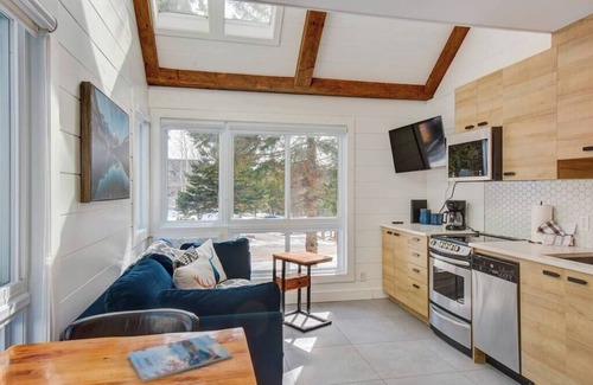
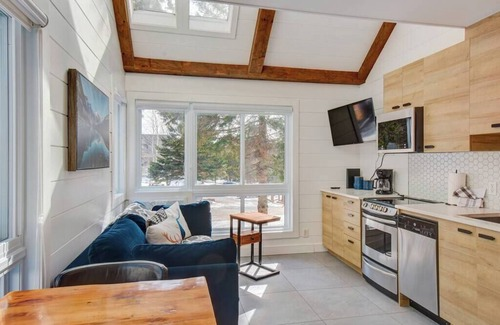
- magazine (179, 354)
